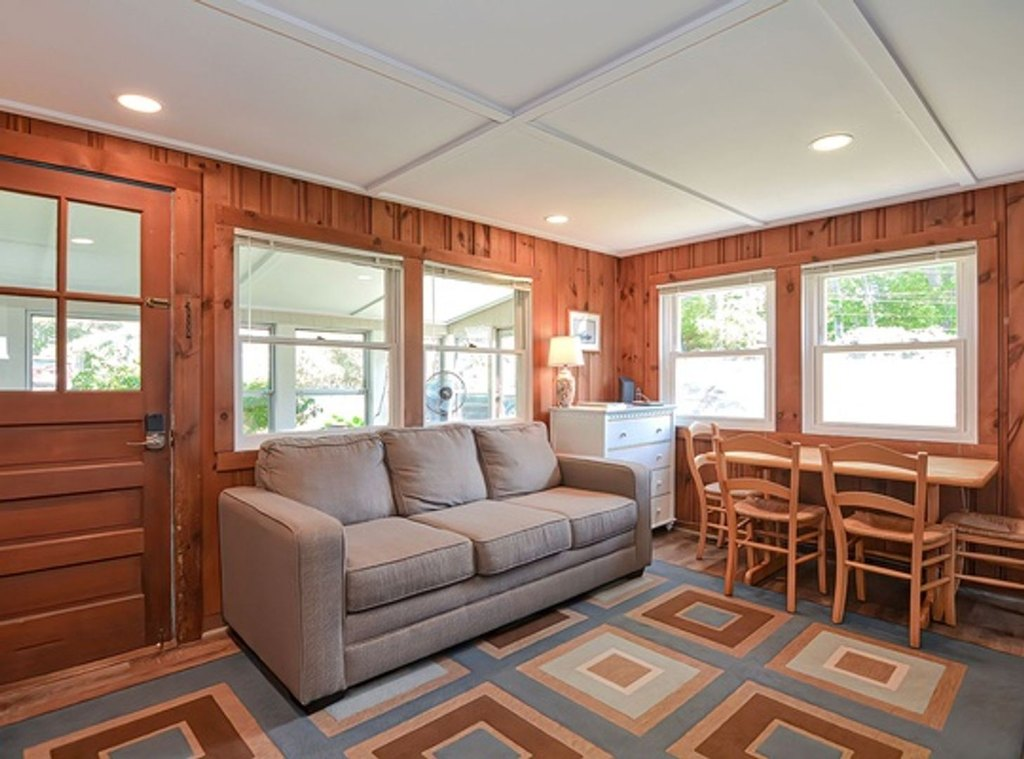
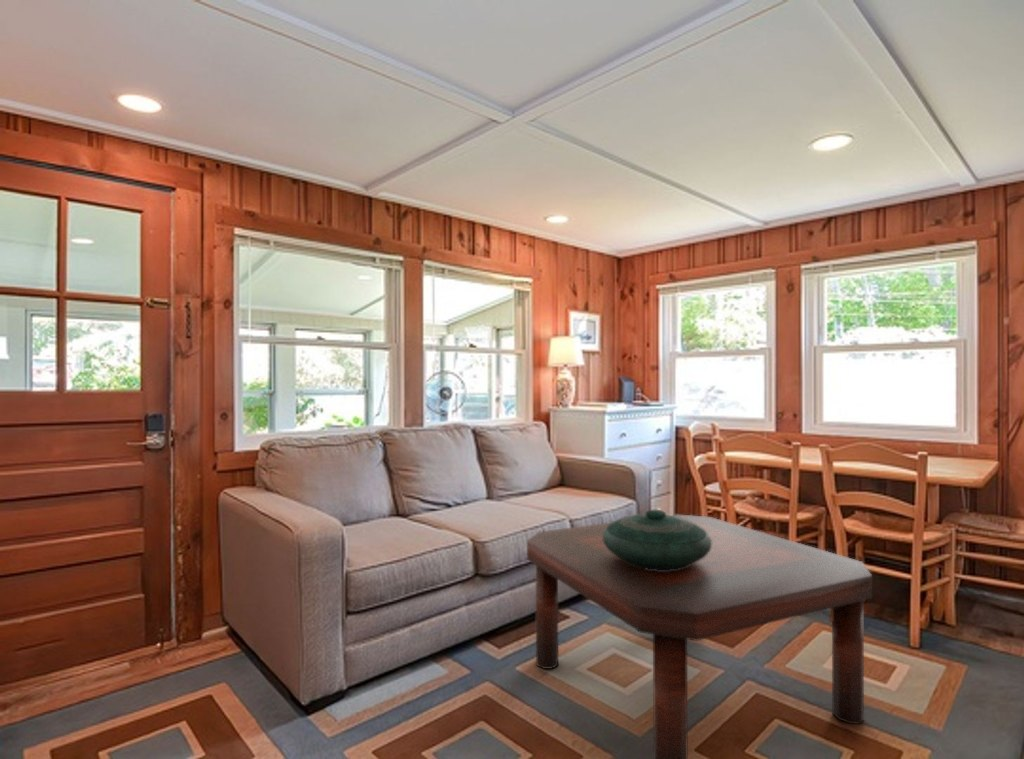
+ coffee table (684, 617)
+ decorative bowl (655, 534)
